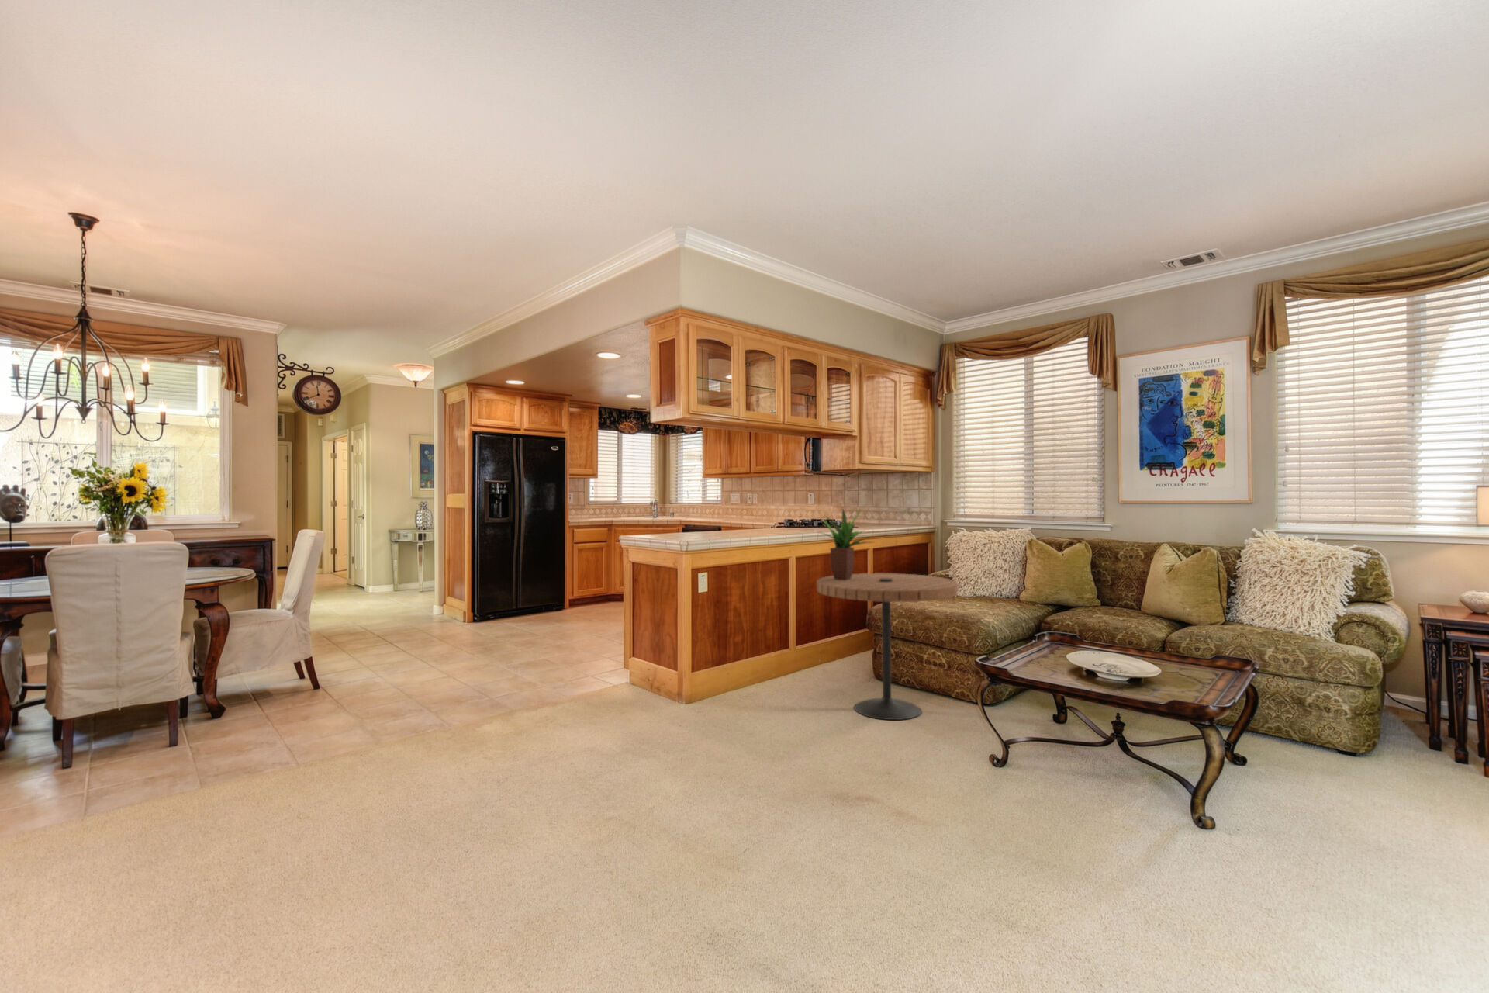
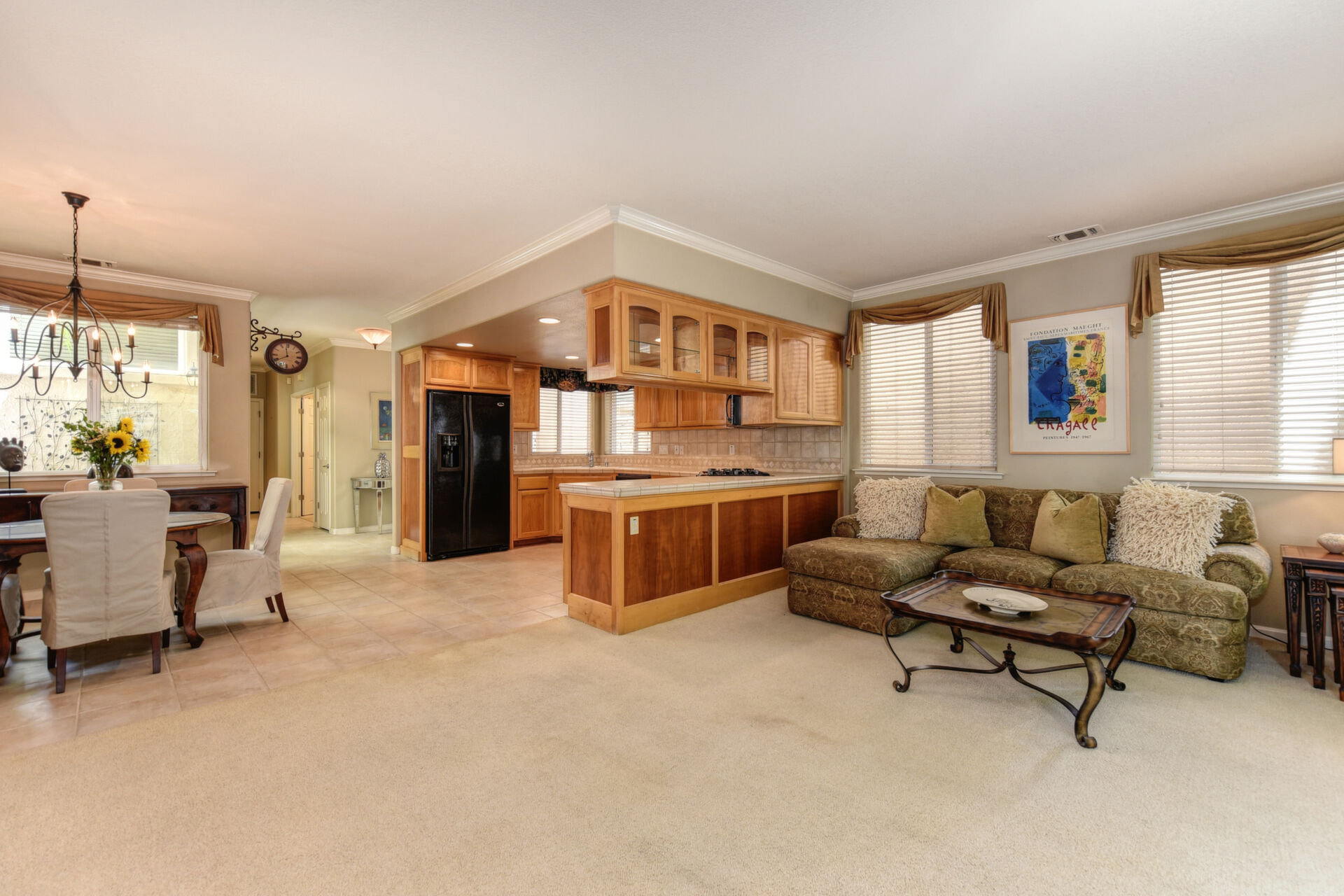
- side table (886, 643)
- potted plant (846, 541)
